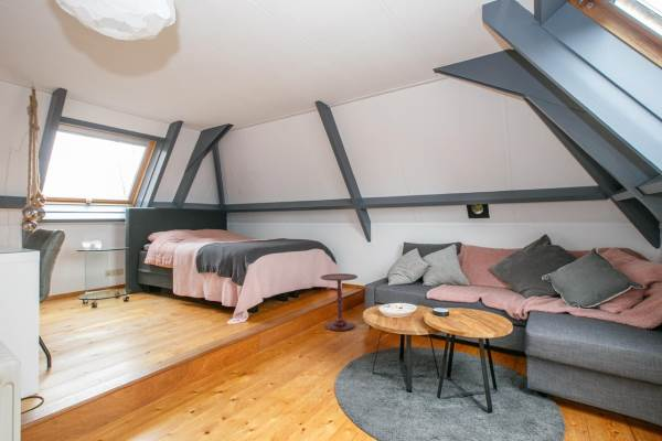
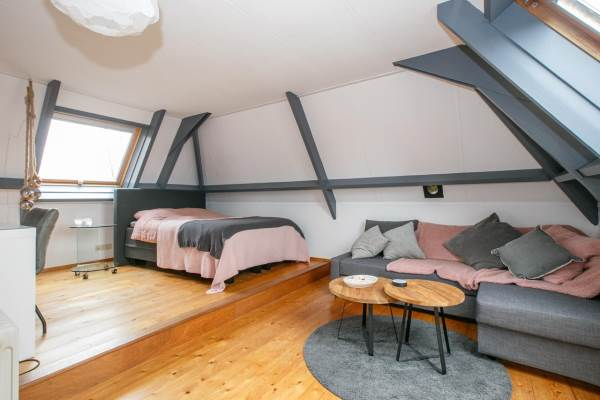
- side table (339, 301)
